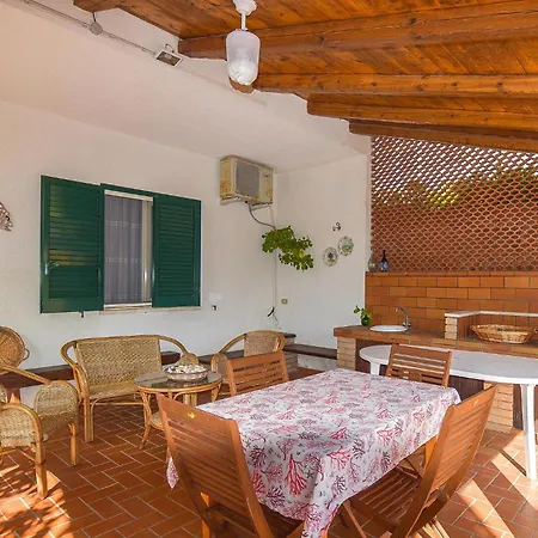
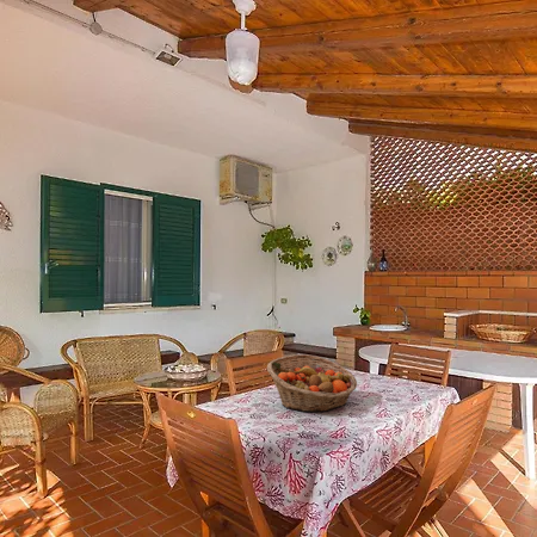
+ fruit basket (311, 381)
